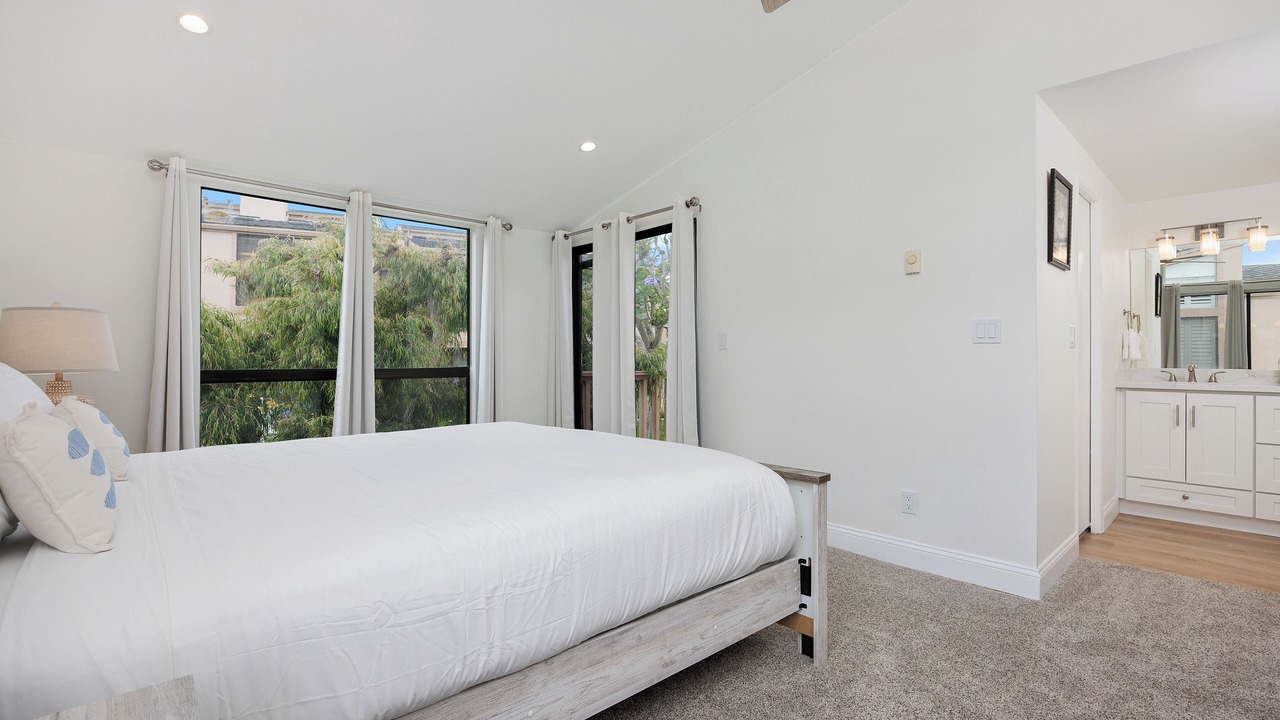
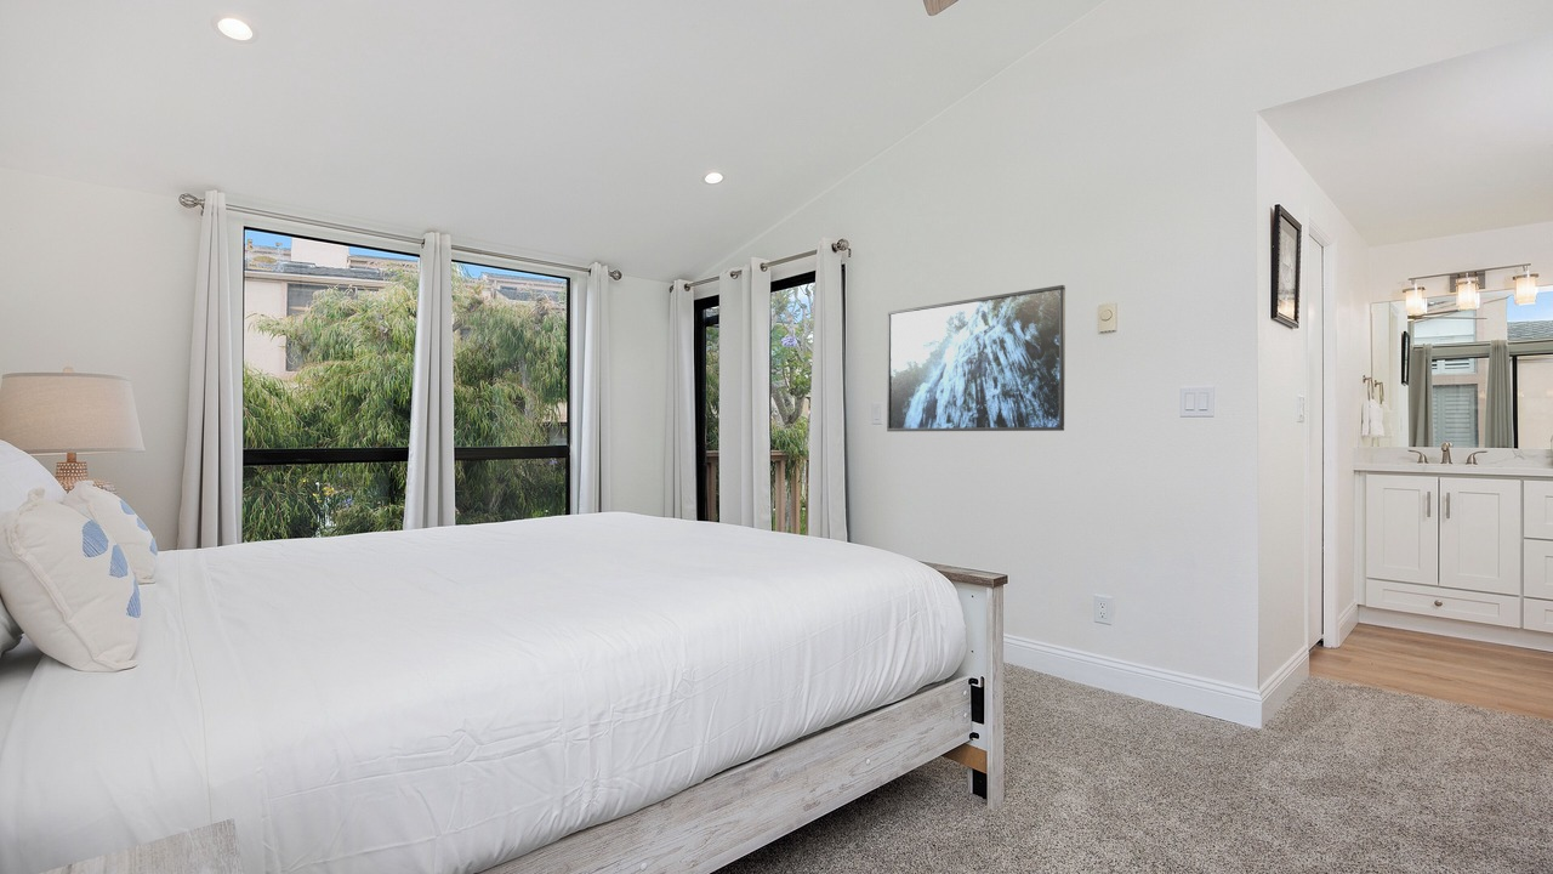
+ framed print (967, 365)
